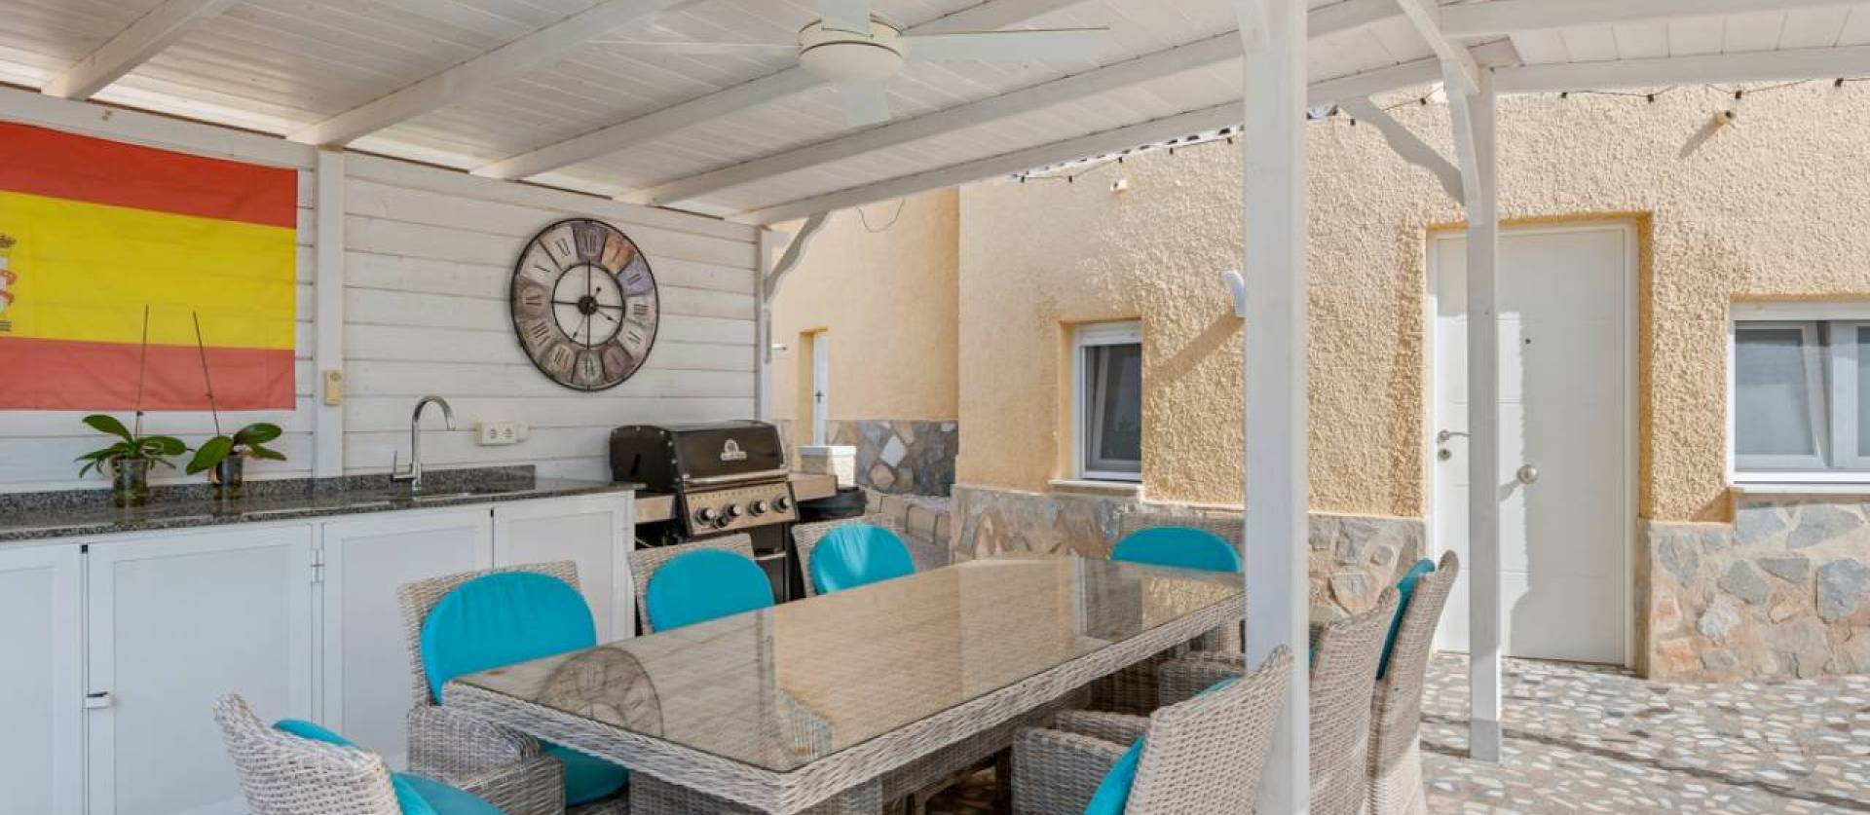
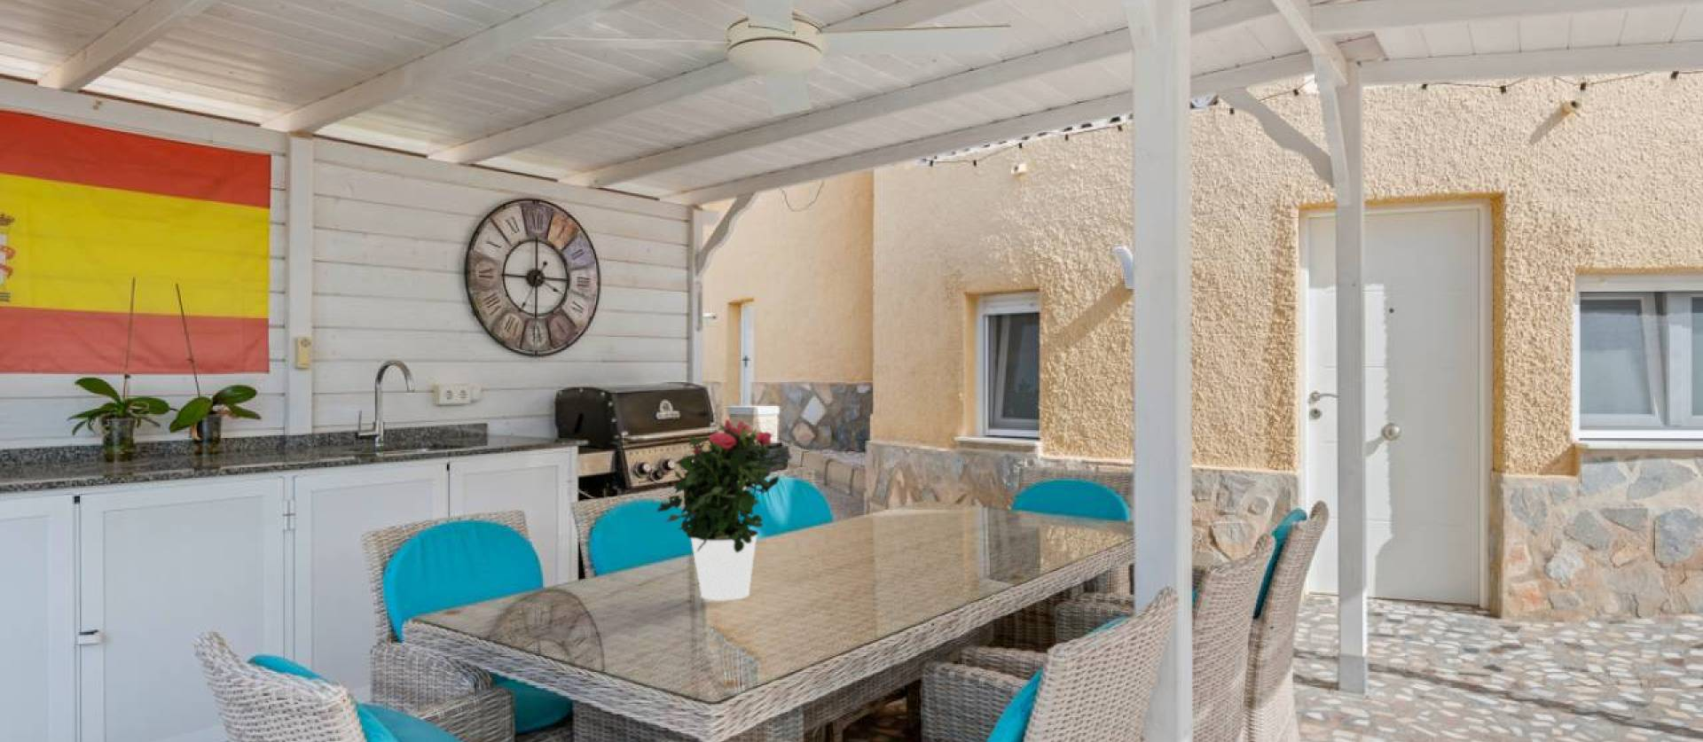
+ potted flower (727, 508)
